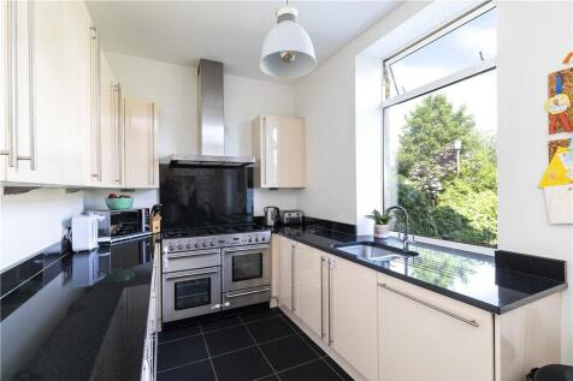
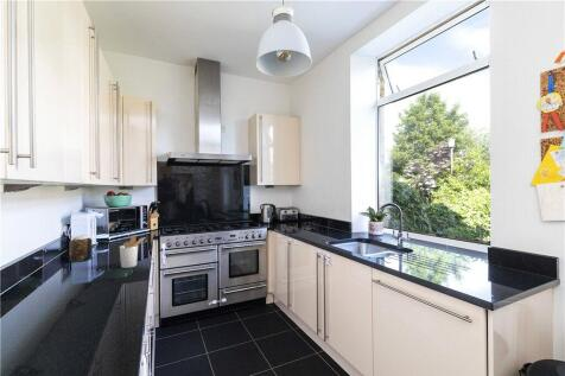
+ jar (81, 247)
+ utensil holder (133, 250)
